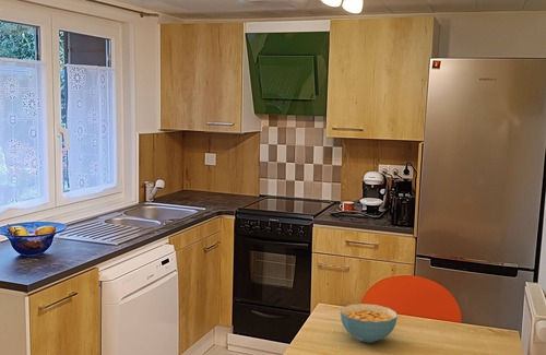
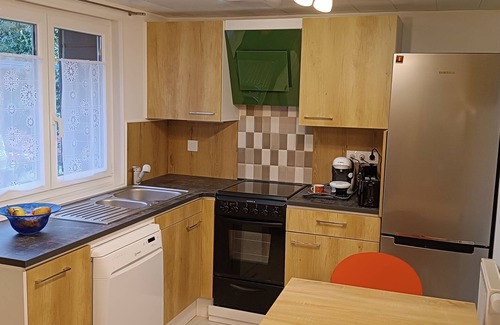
- cereal bowl (368, 326)
